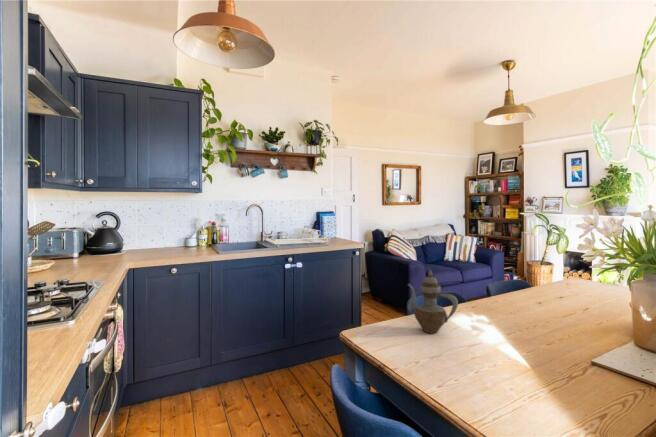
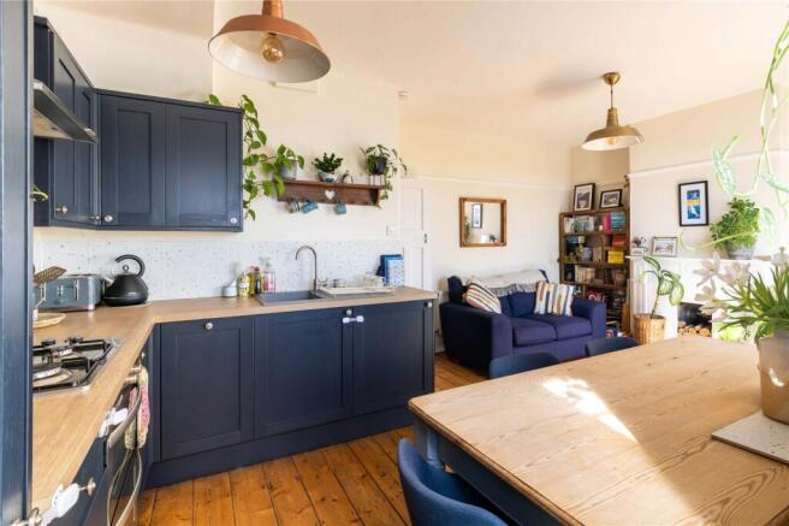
- teapot (431, 300)
